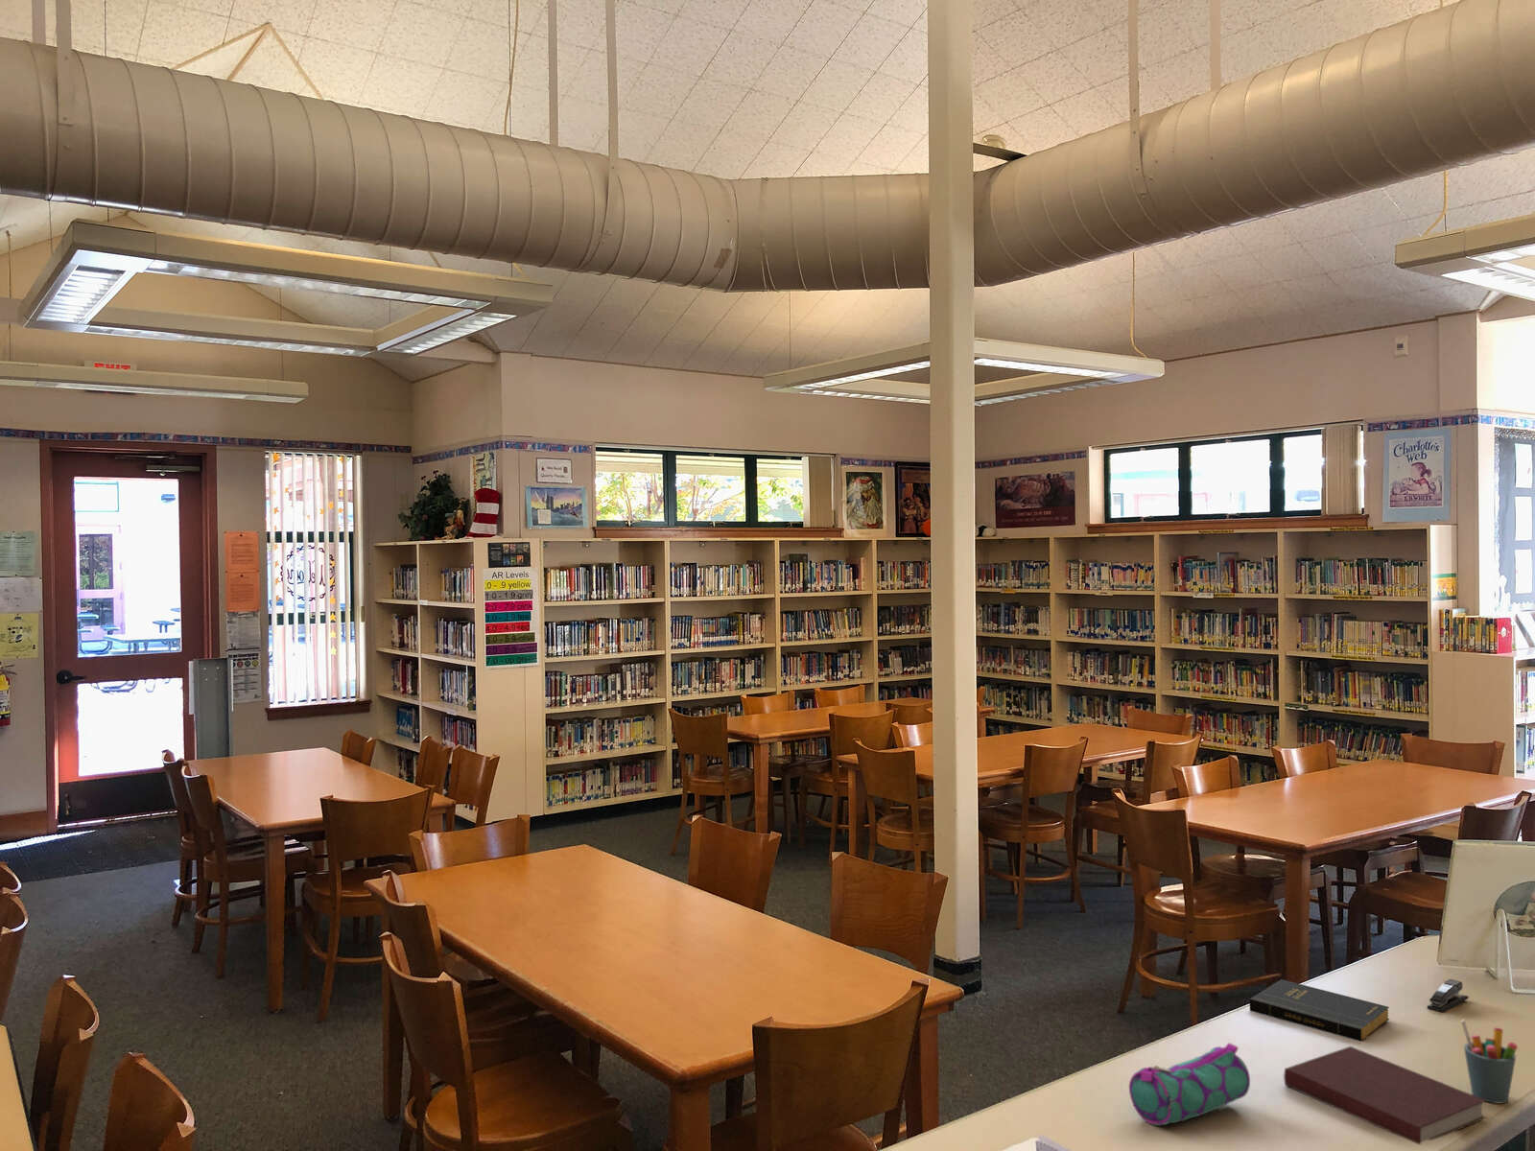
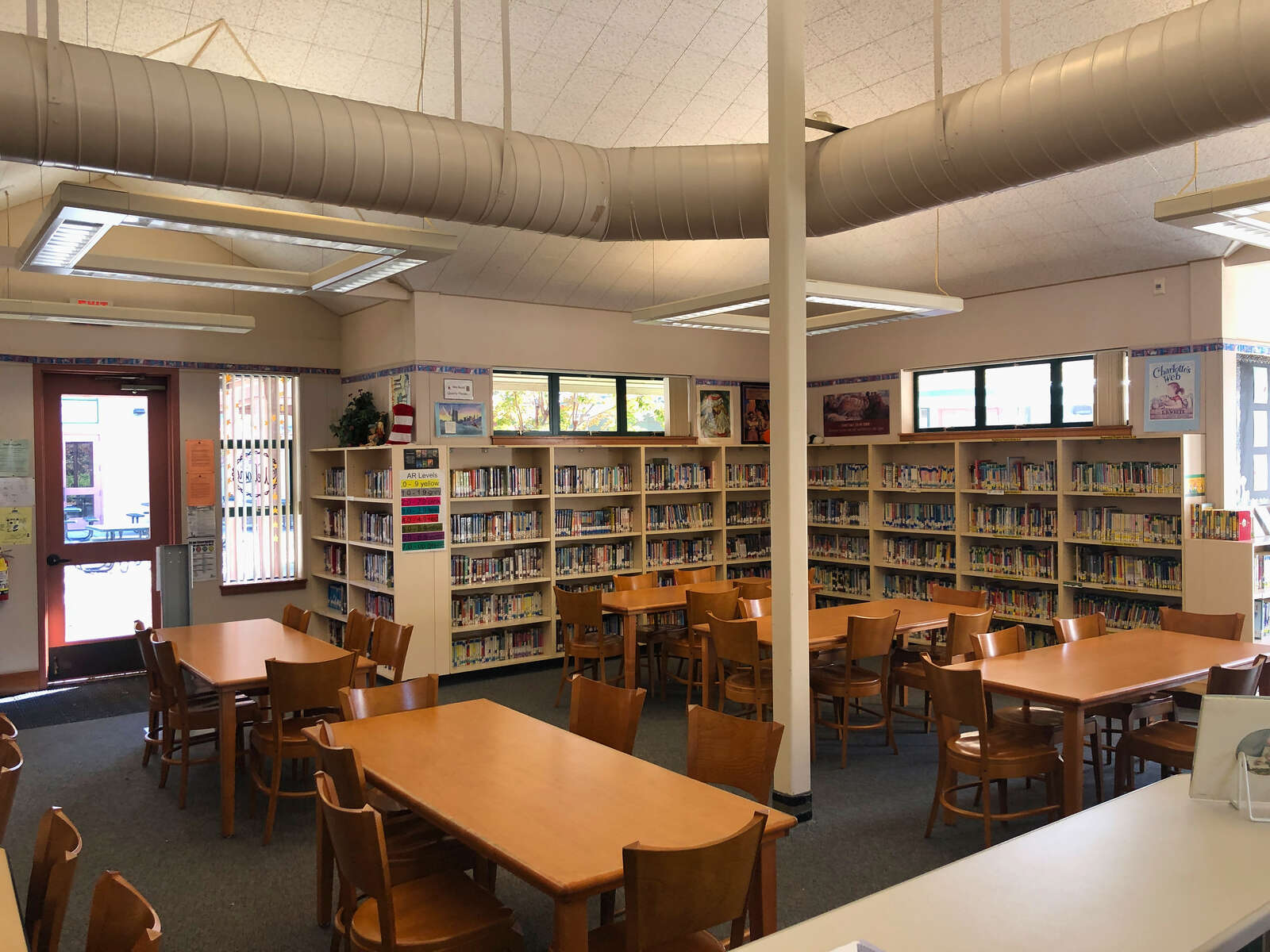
- pencil case (1191, 1083)
- notebook (1382, 1093)
- pen holder (1490, 1060)
- book (1322, 1010)
- stapler (1447, 994)
